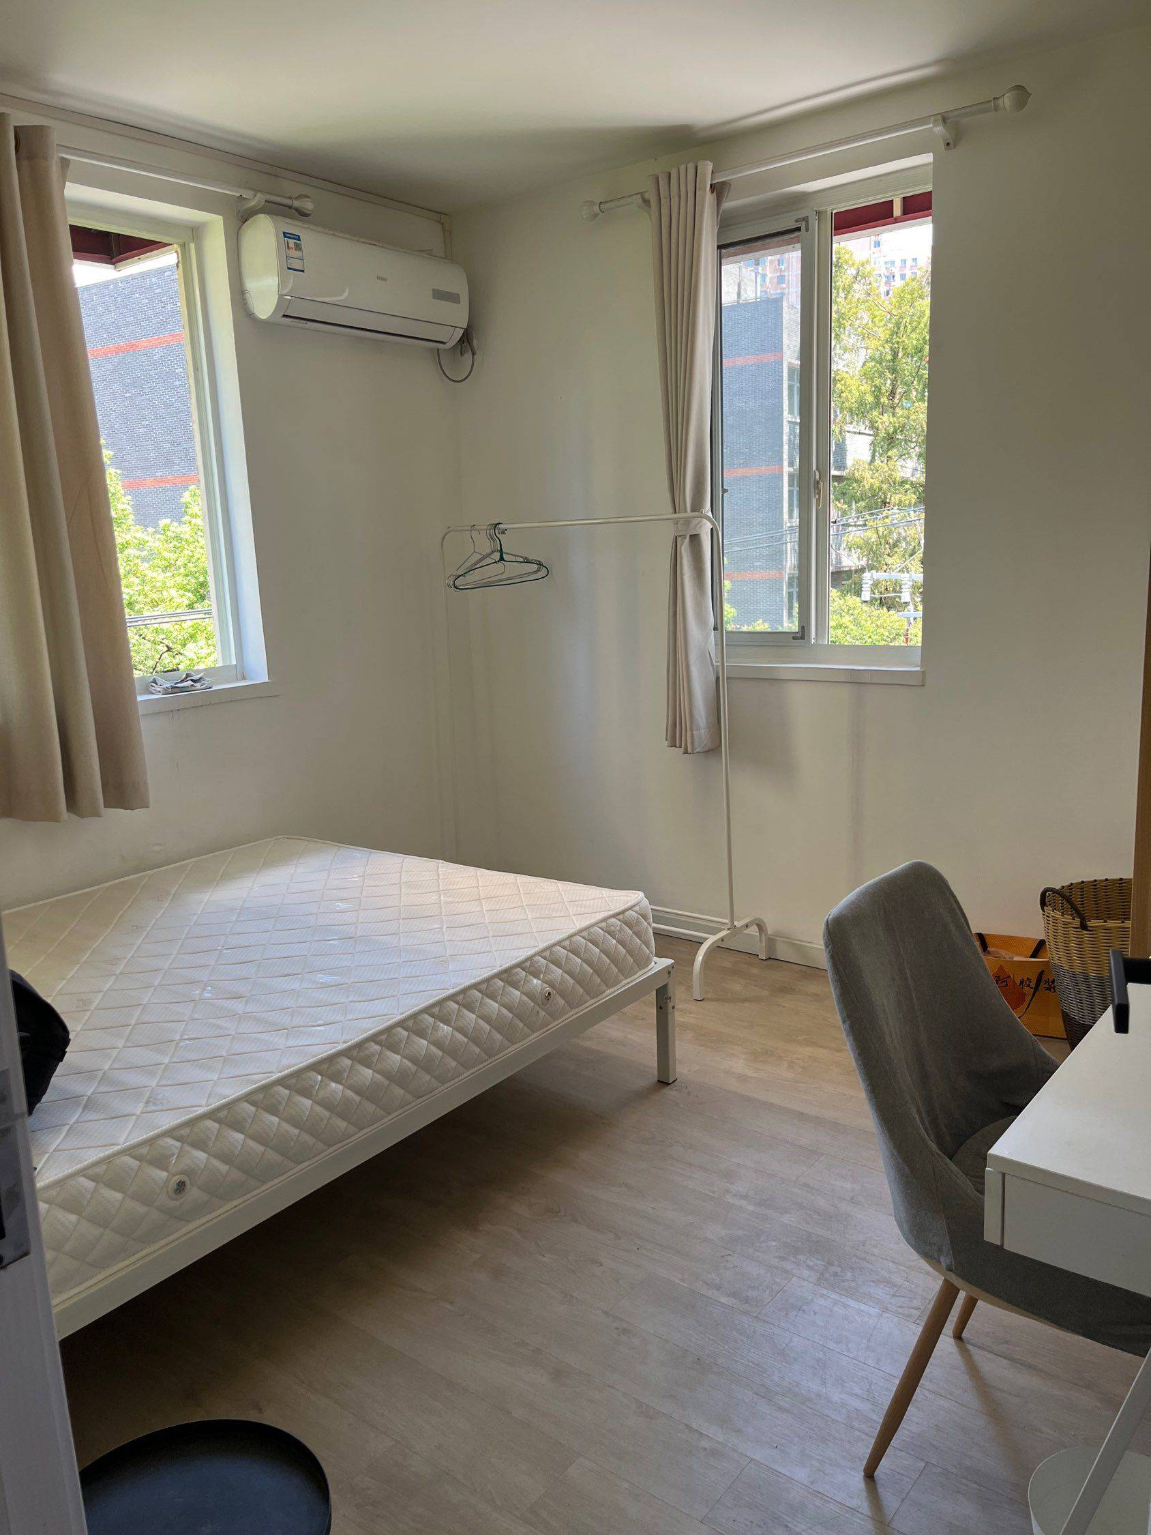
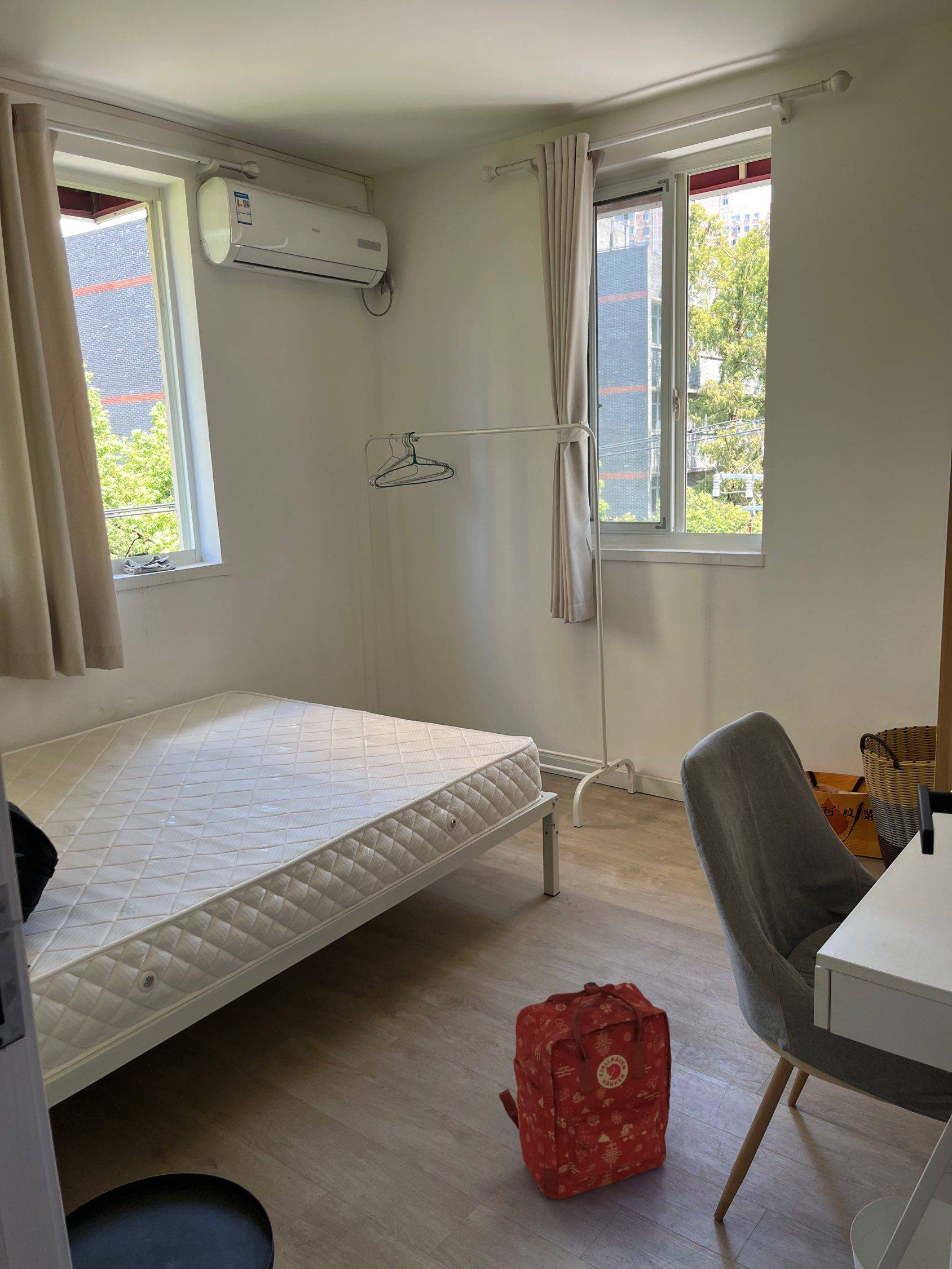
+ backpack (584, 1067)
